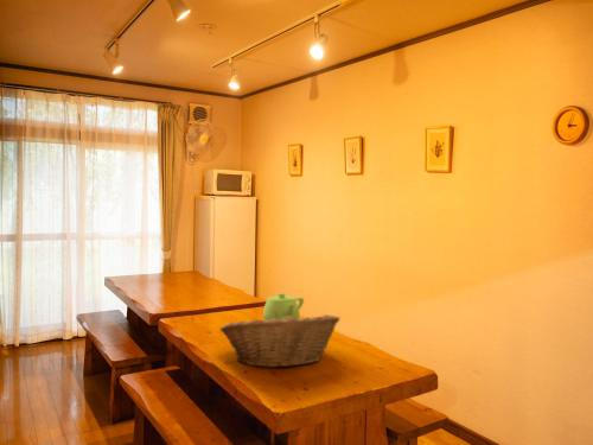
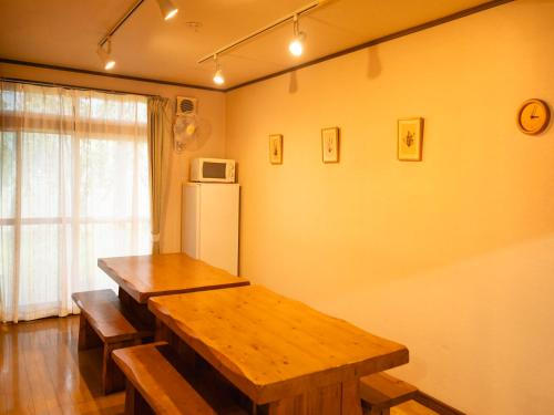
- fruit basket (280, 333)
- teapot (286, 307)
